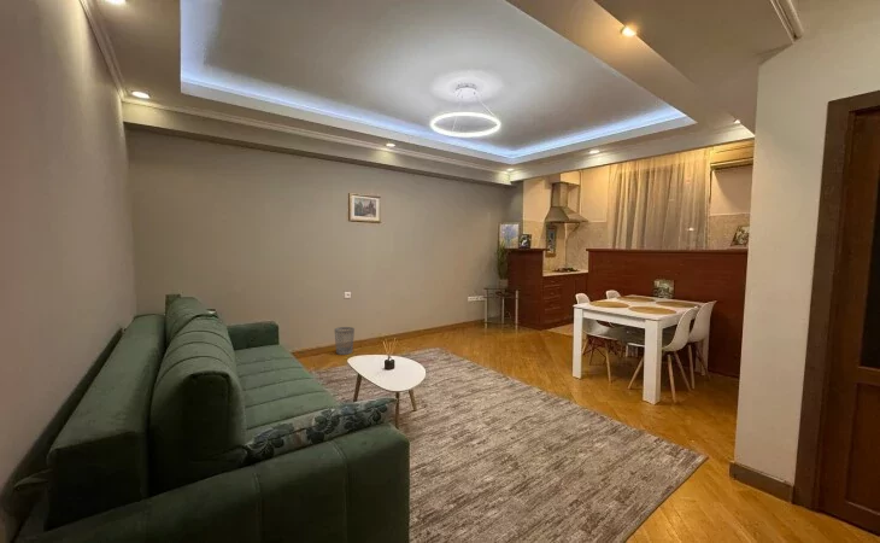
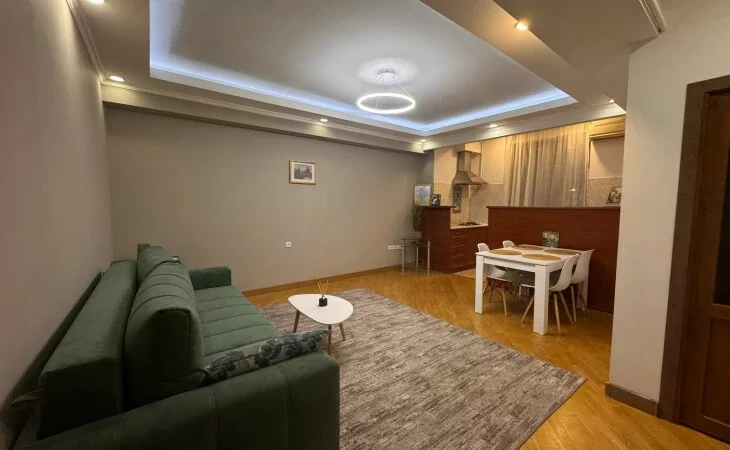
- wastebasket (344, 340)
